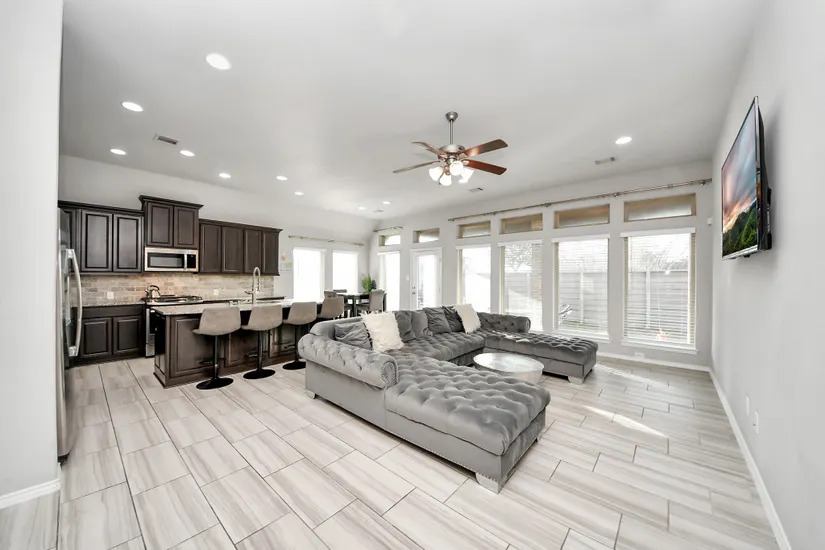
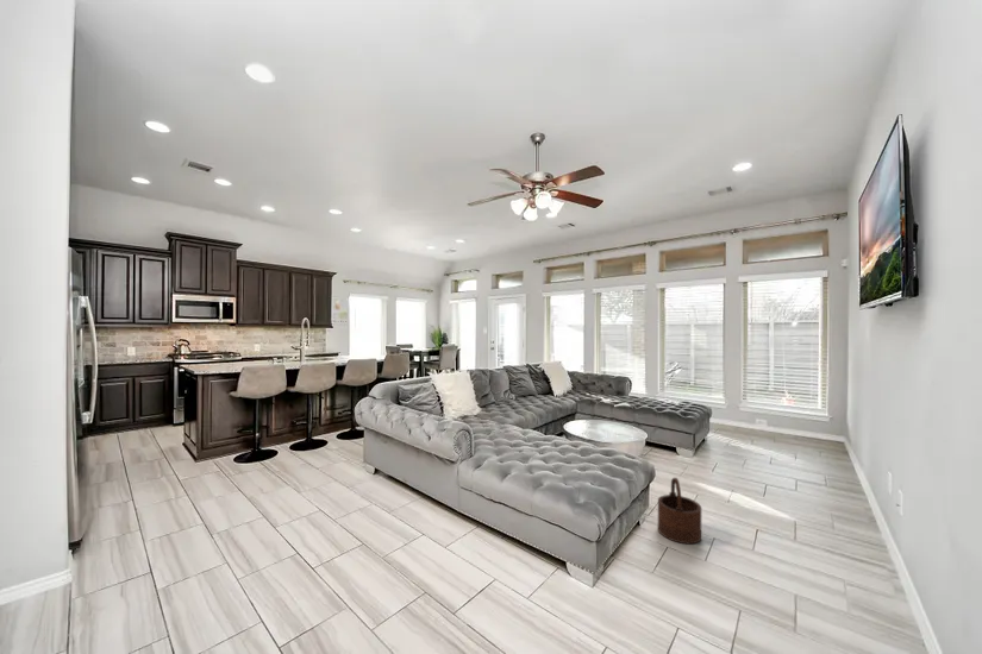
+ wooden bucket (678, 505)
